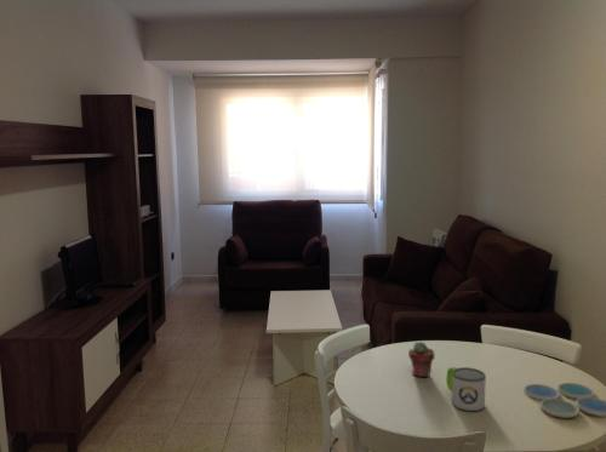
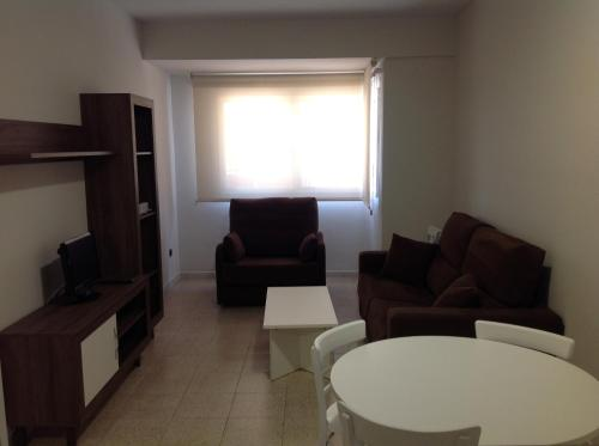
- mug (463, 385)
- drink coaster (567, 396)
- potted succulent (421, 357)
